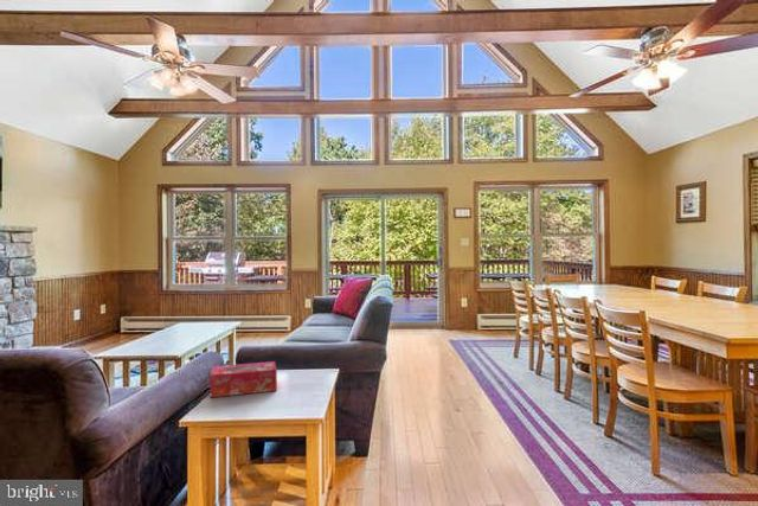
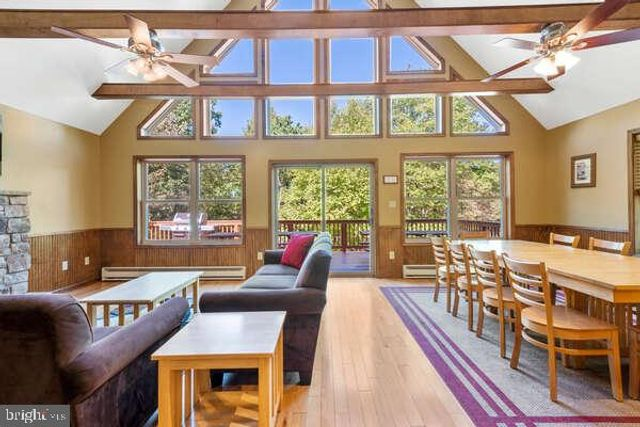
- tissue box (244, 378)
